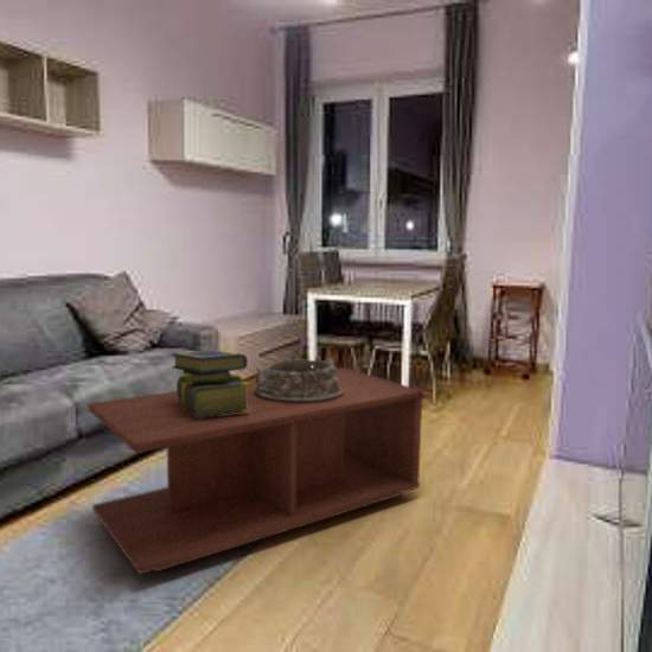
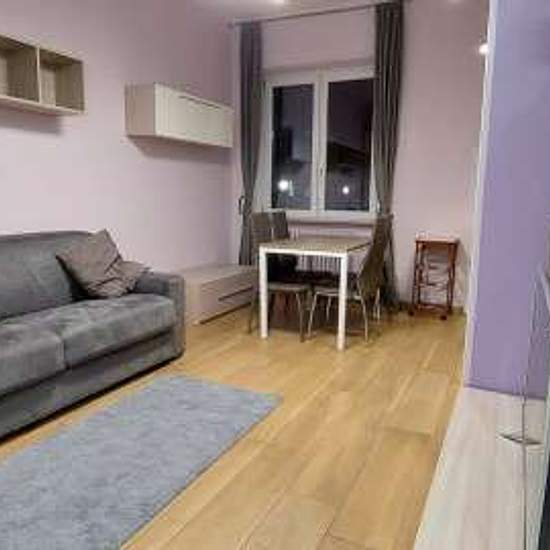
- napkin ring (300, 377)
- coffee table (264, 454)
- stack of books (209, 378)
